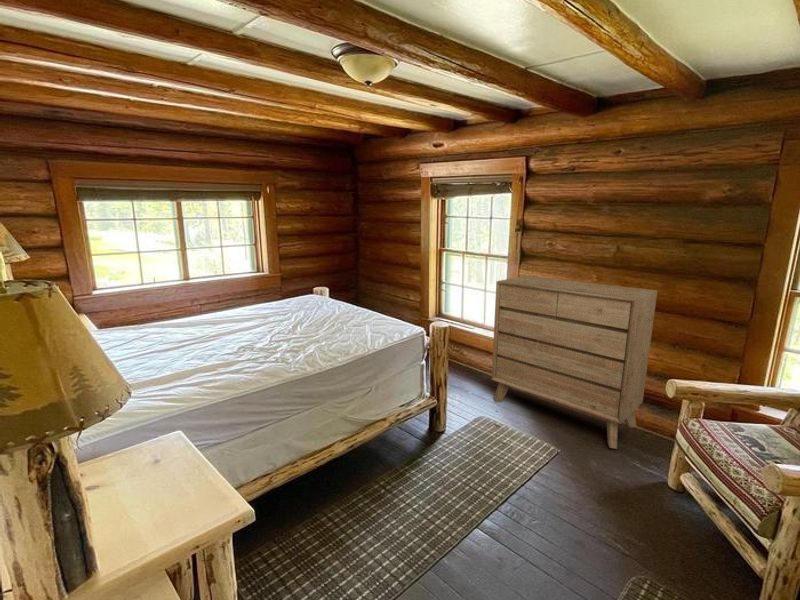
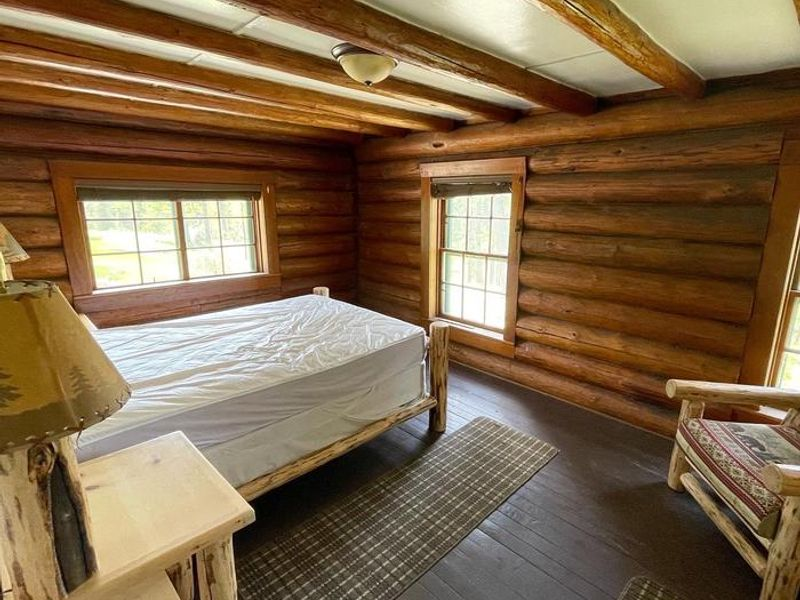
- dresser (565, 351)
